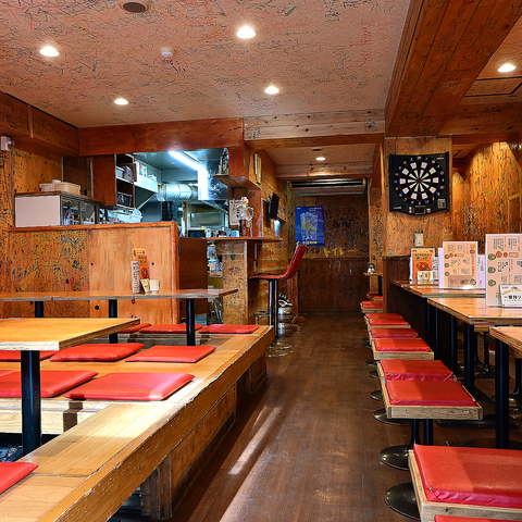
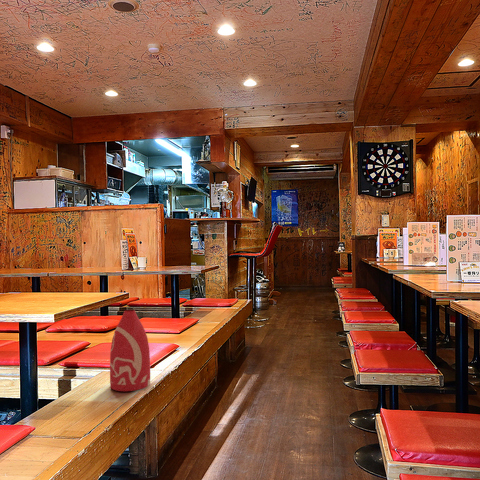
+ bottle (130, 347)
